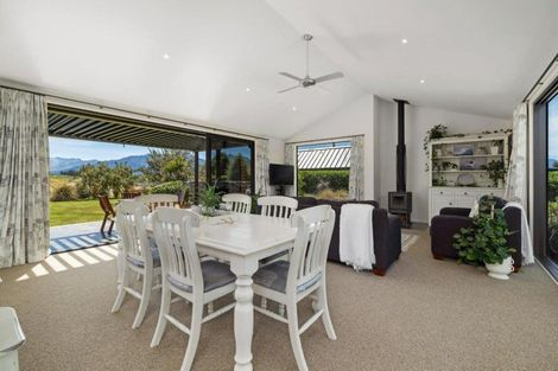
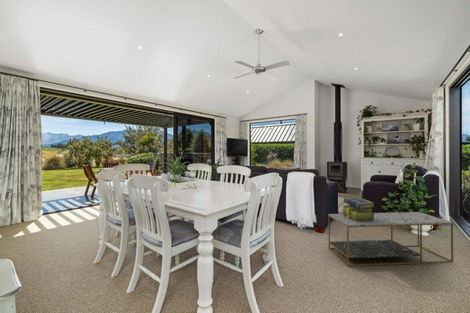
+ coffee table (386, 240)
+ stack of books (358, 208)
